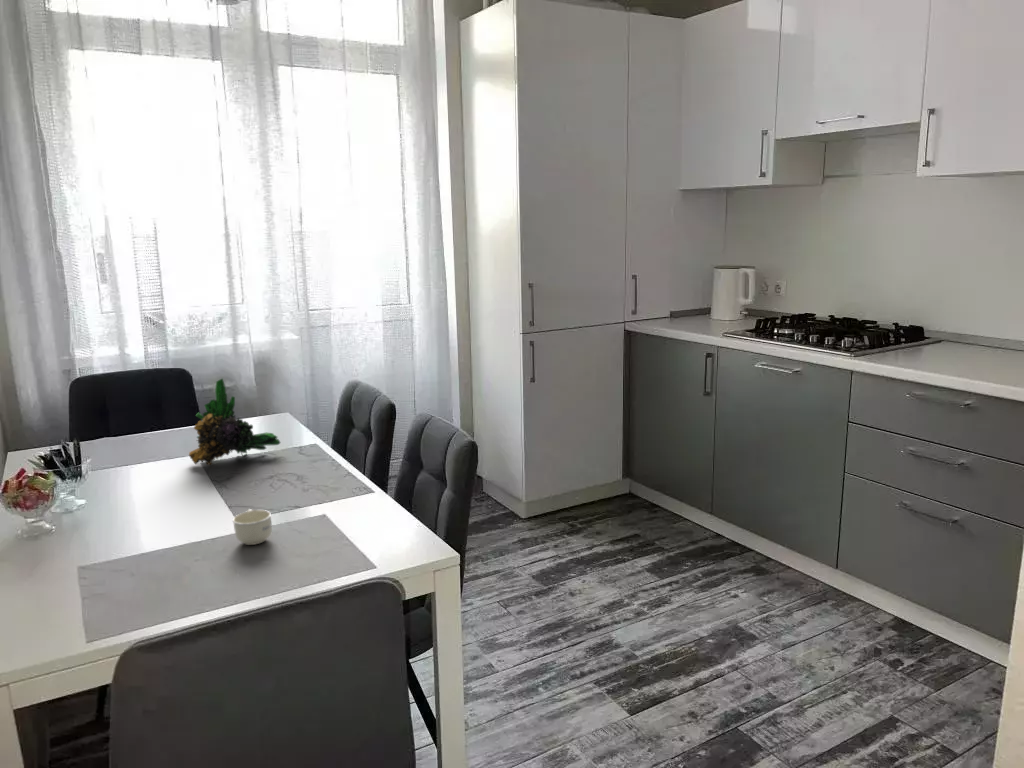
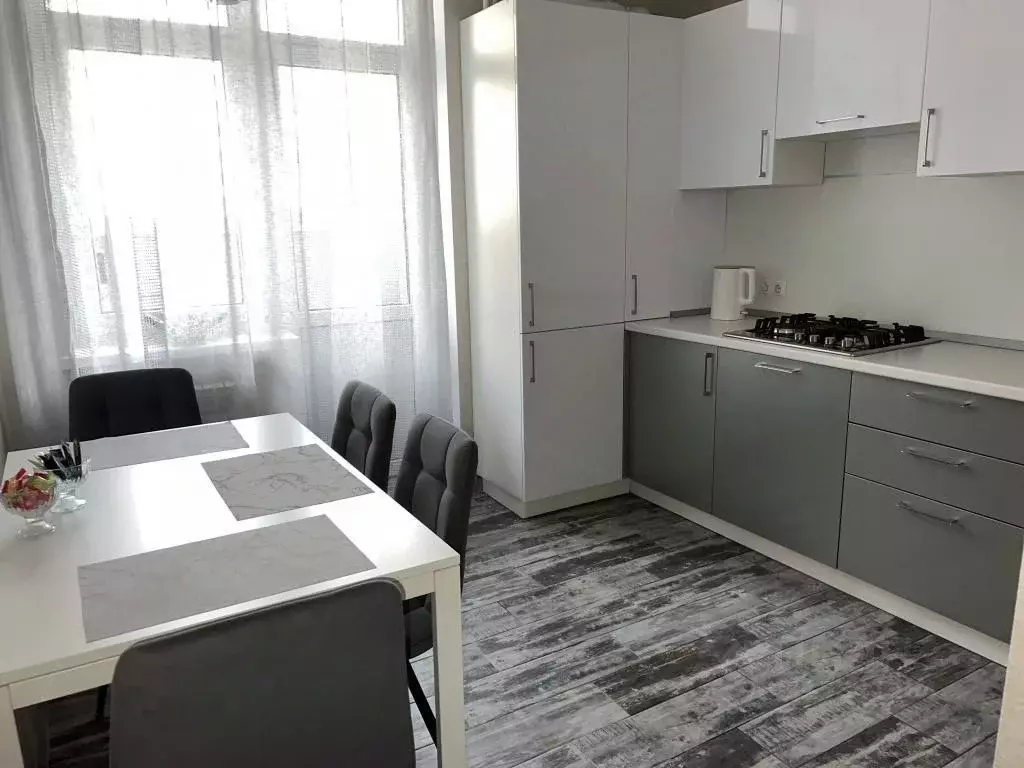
- mineral sample (232, 420)
- cup (253, 526)
